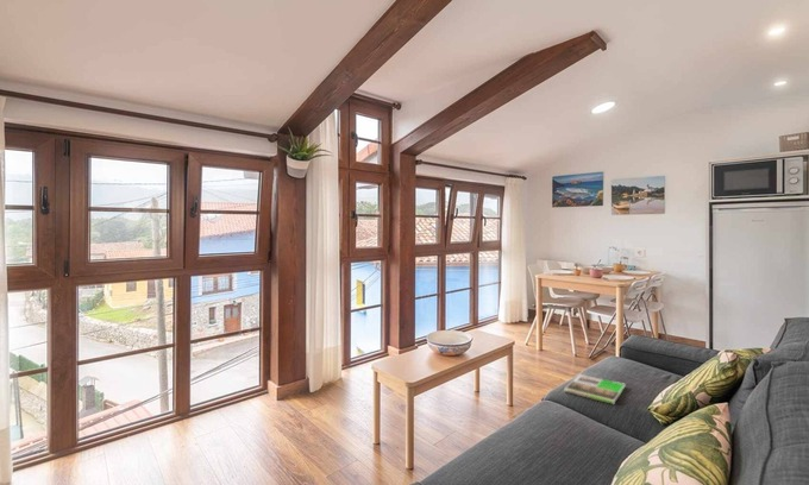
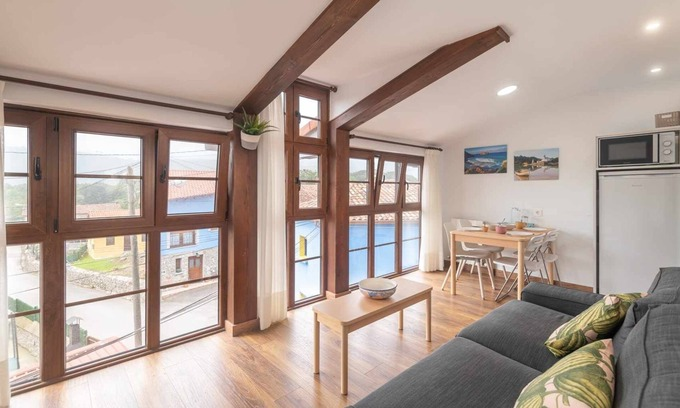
- magazine (595, 388)
